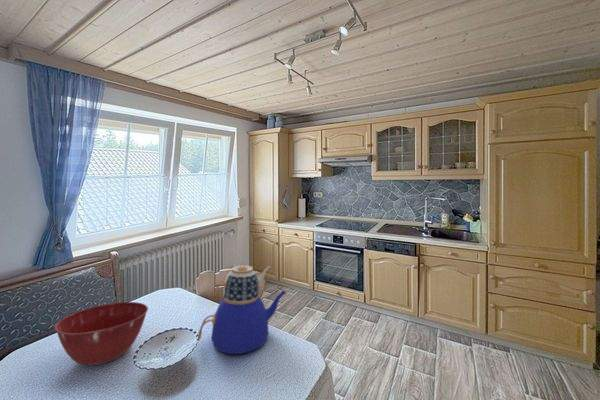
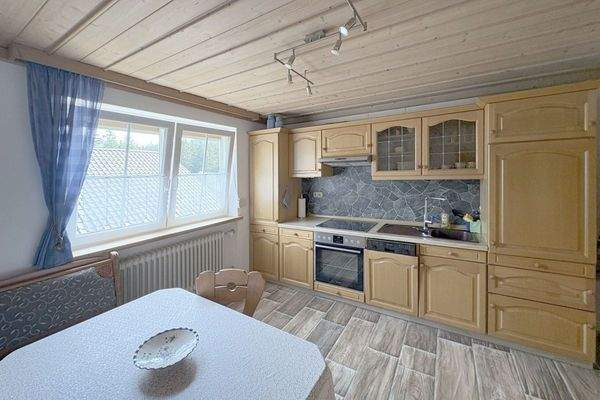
- mixing bowl (105, 334)
- teapot (243, 300)
